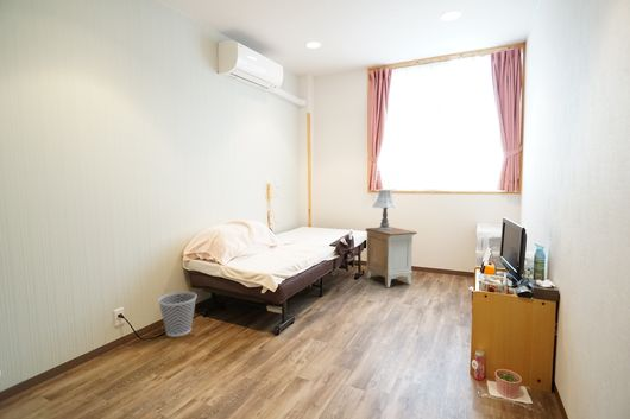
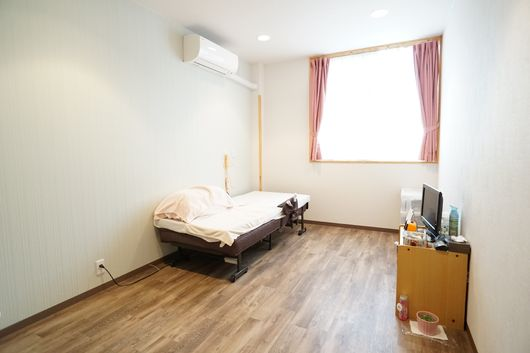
- table lamp (384, 209)
- wastebasket (178, 313)
- nightstand (389, 255)
